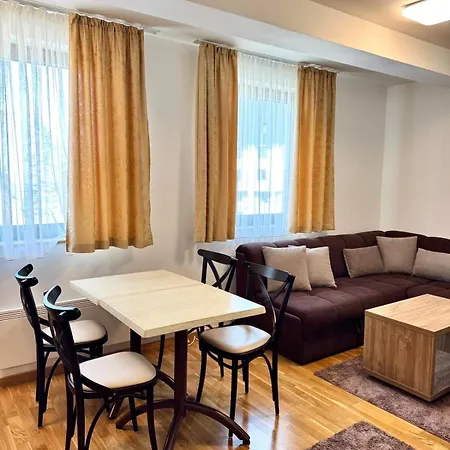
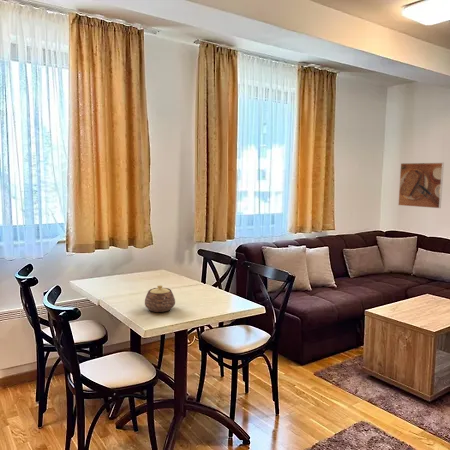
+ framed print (420, 184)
+ teapot (160, 297)
